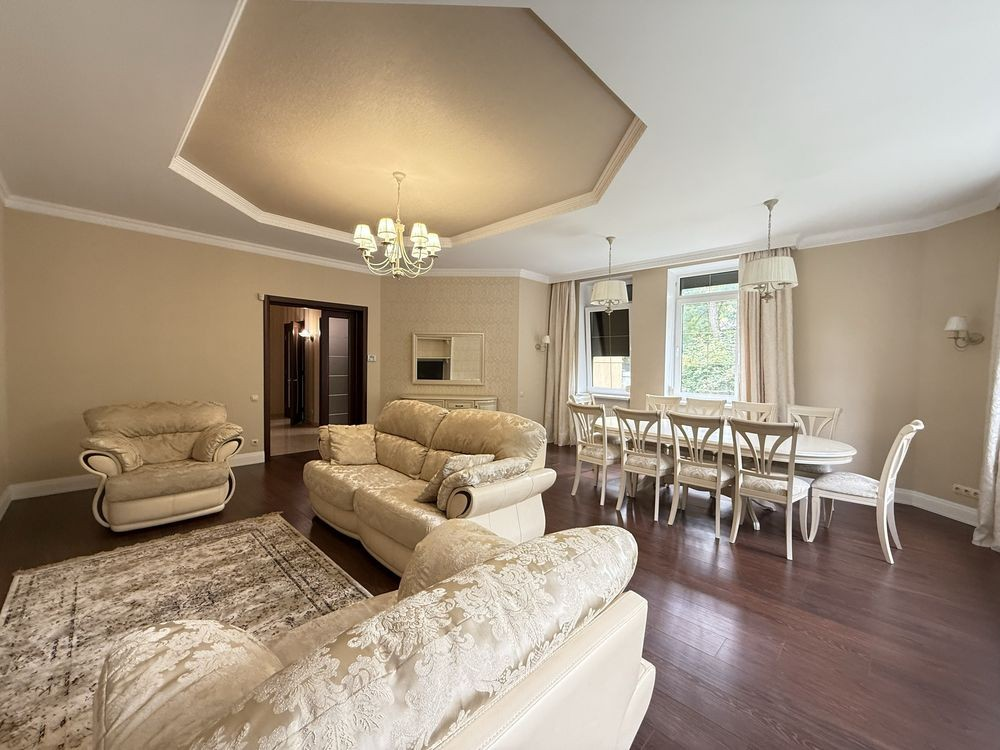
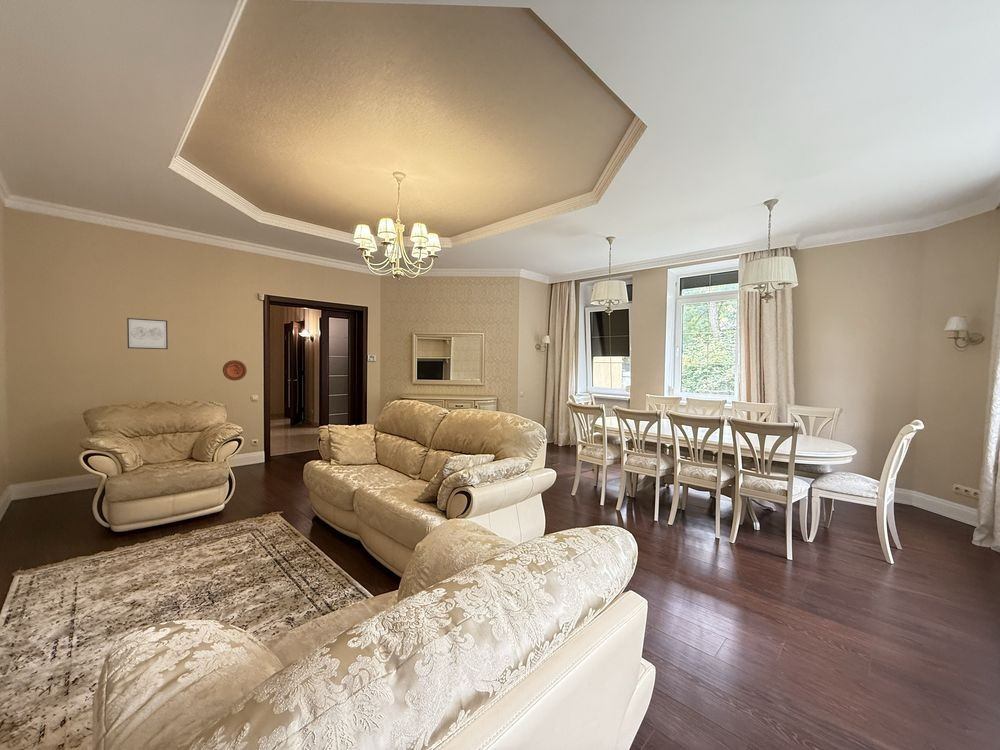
+ wall art (147, 334)
+ decorative plate (234, 370)
